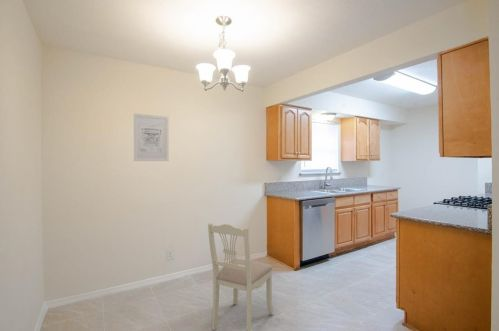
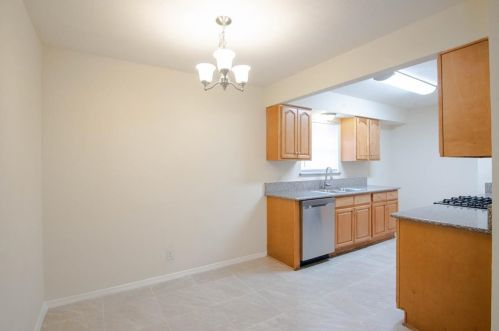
- dining chair (242, 269)
- wall art (151, 138)
